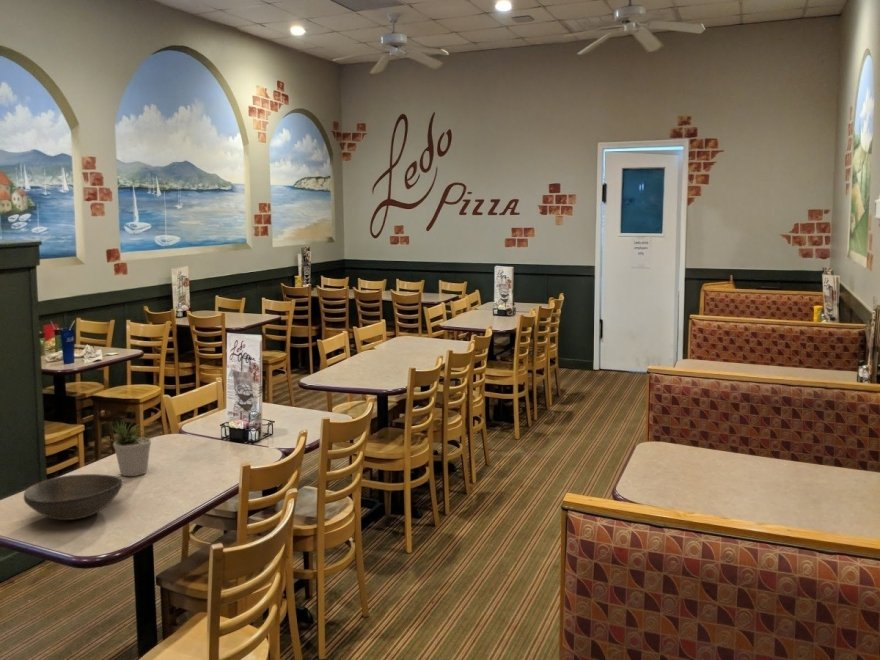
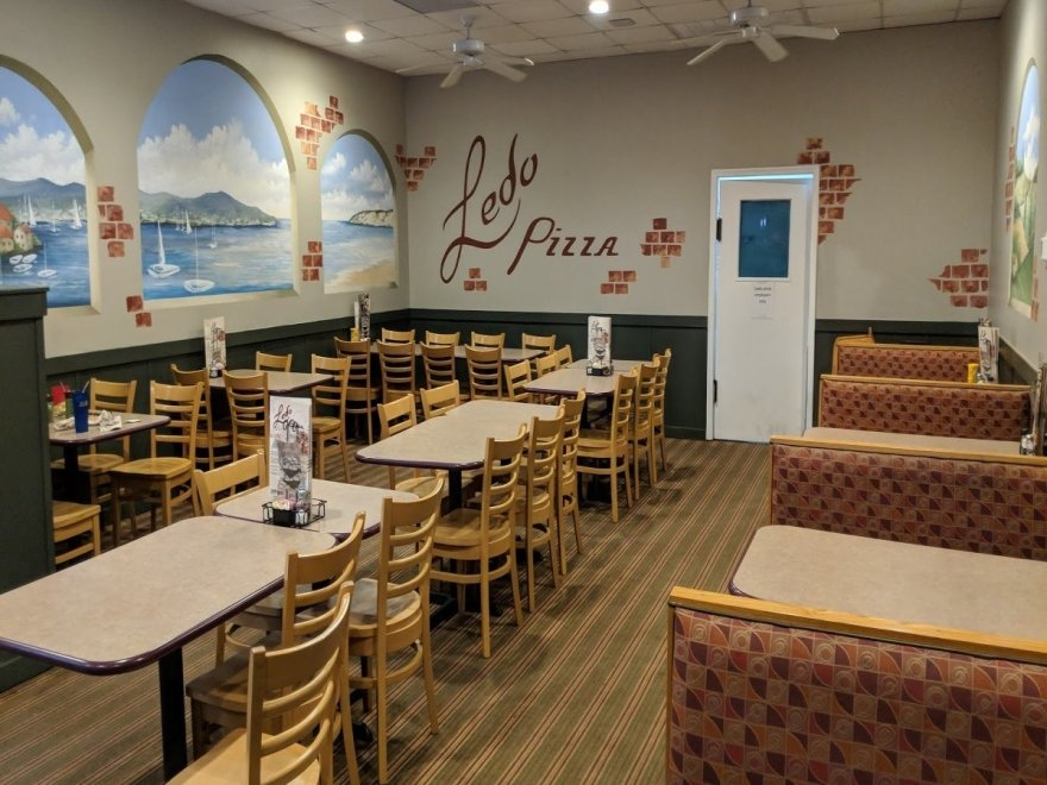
- potted plant (131, 445)
- bowl (74, 500)
